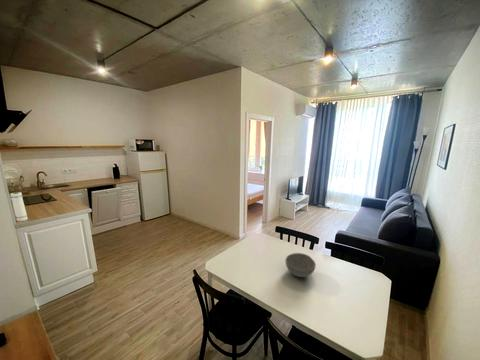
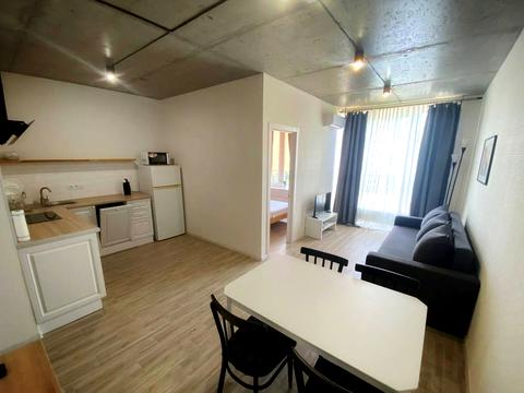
- bowl (299, 266)
